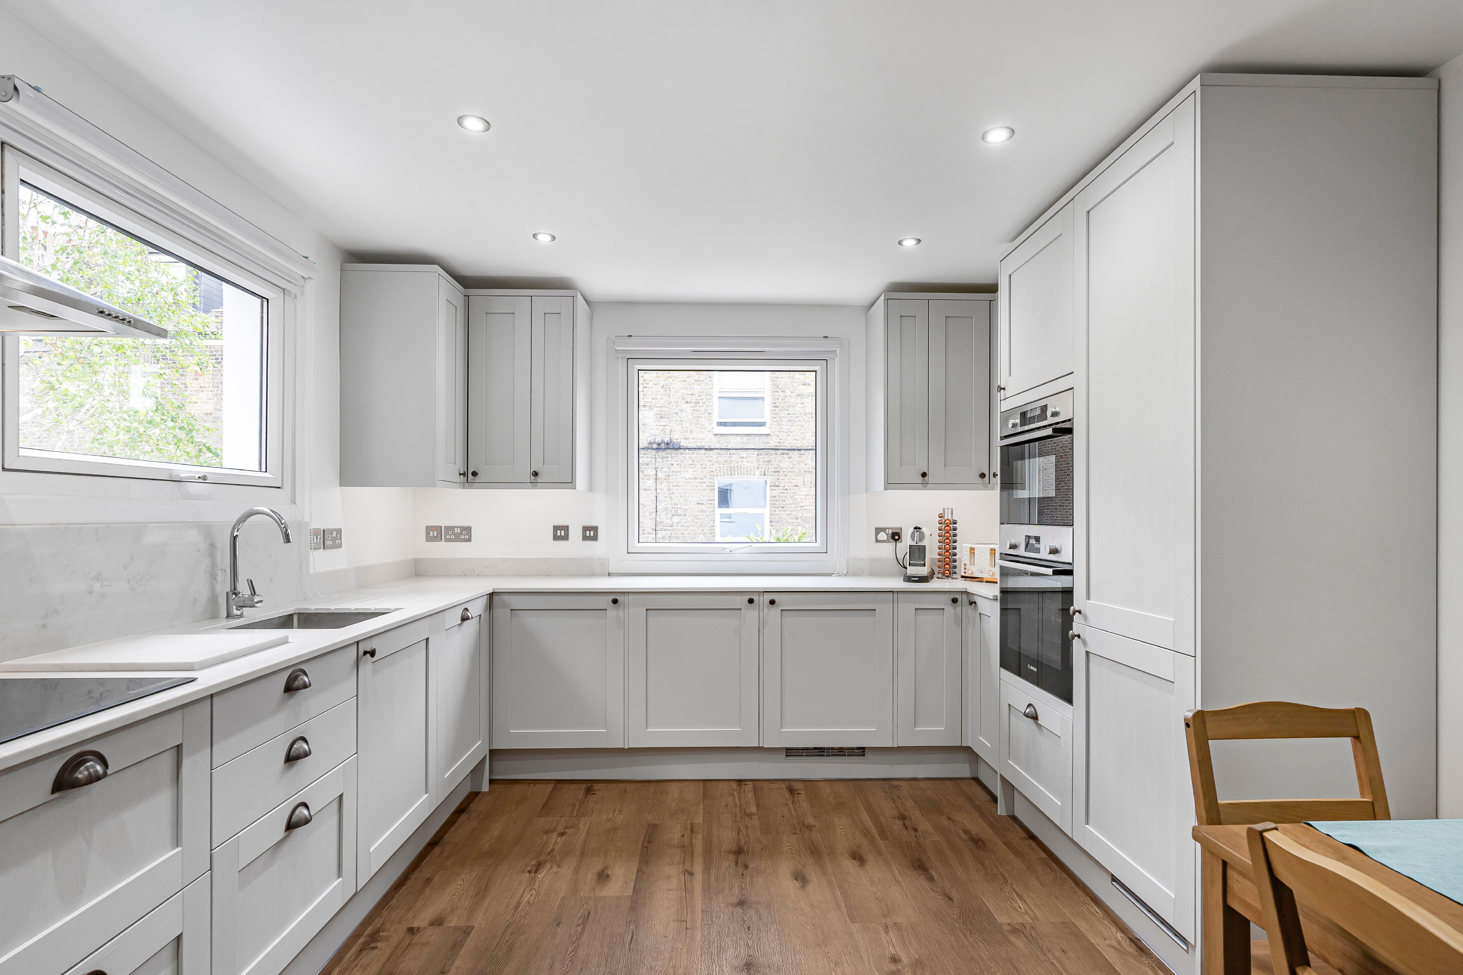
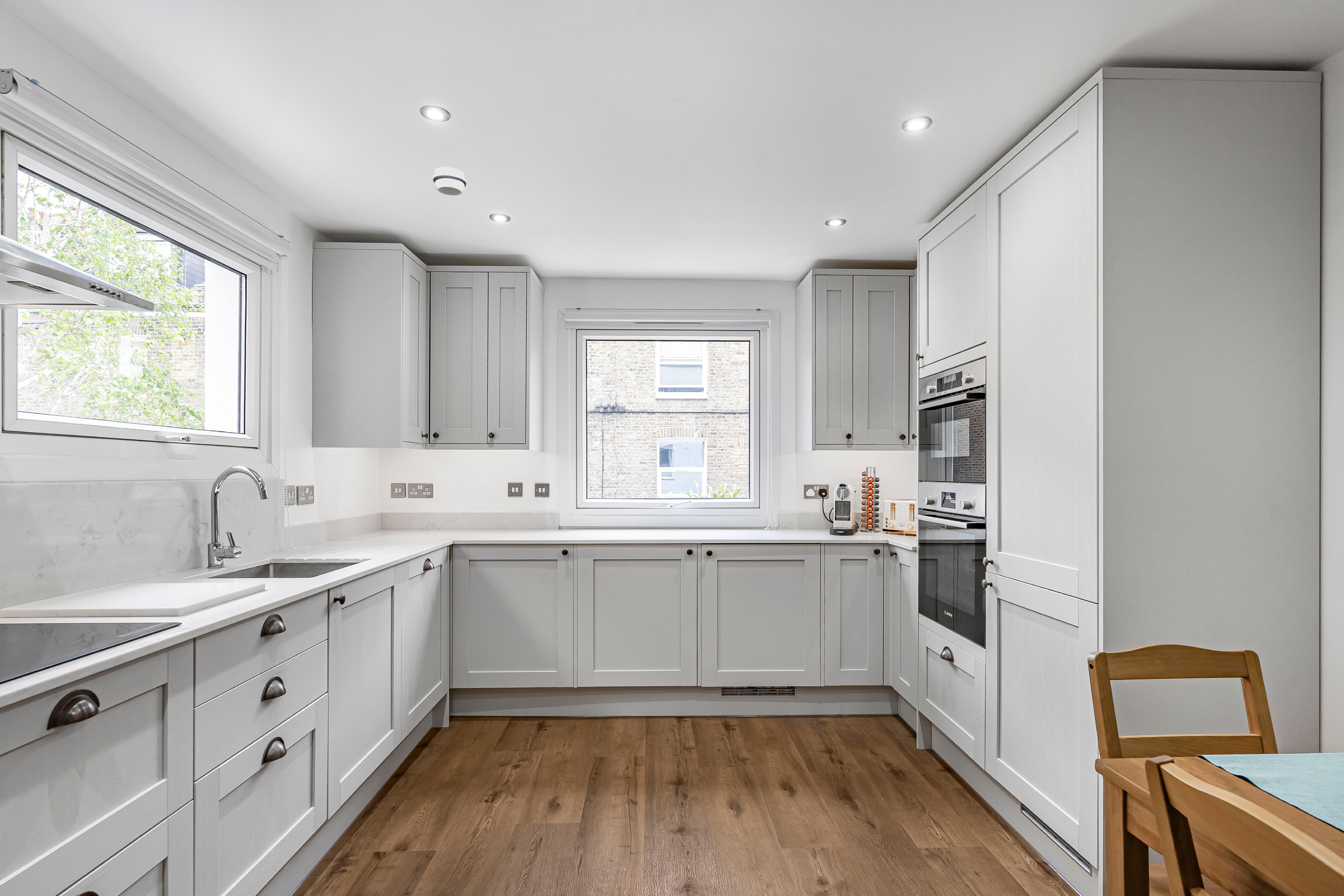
+ smoke detector (450, 182)
